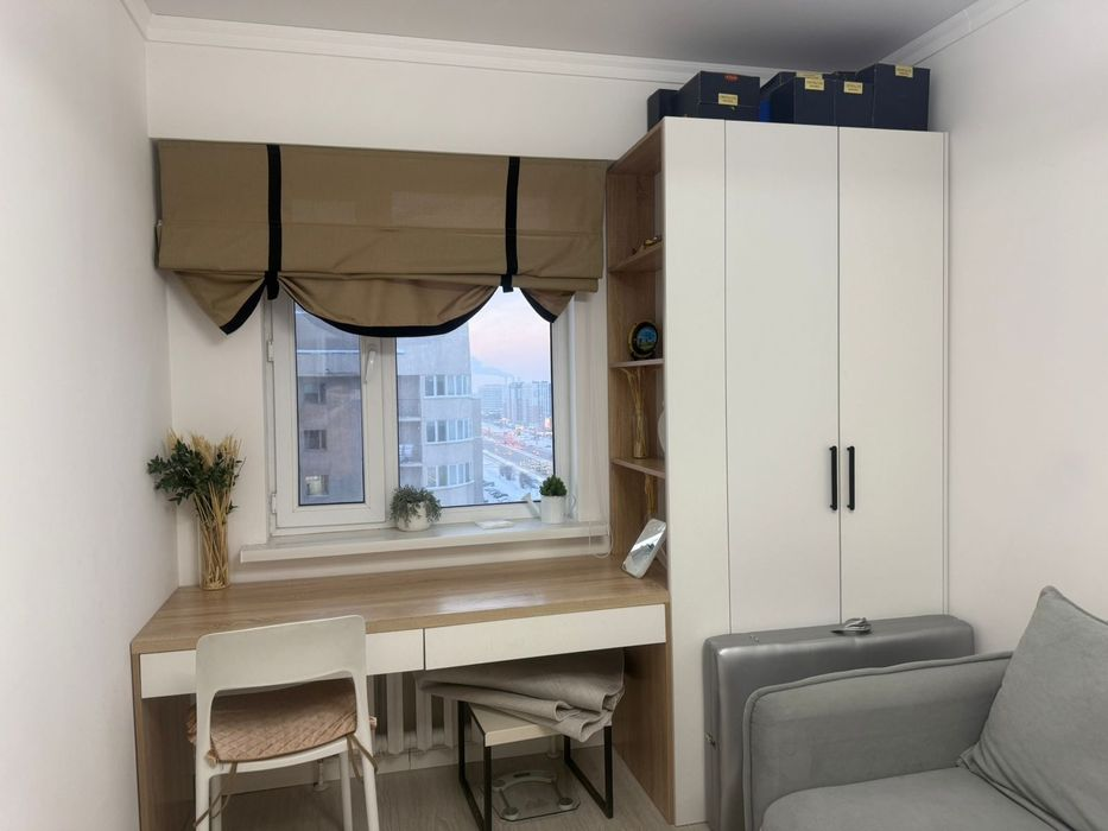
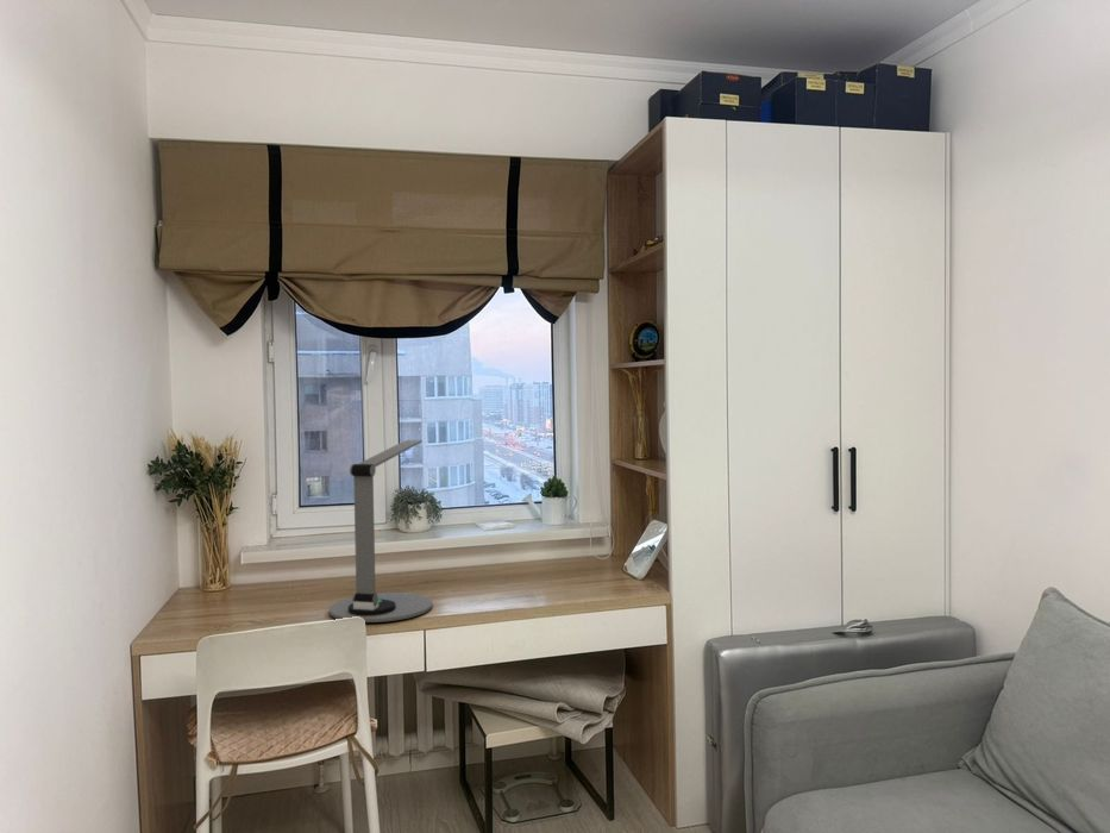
+ desk lamp (374, 526)
